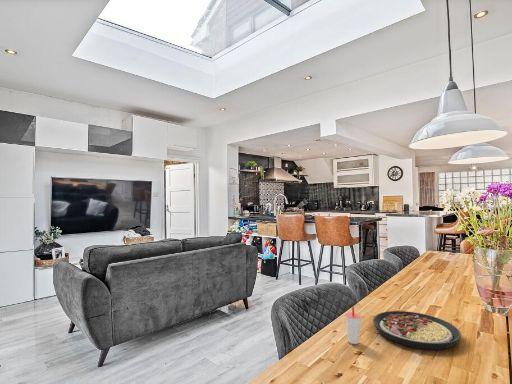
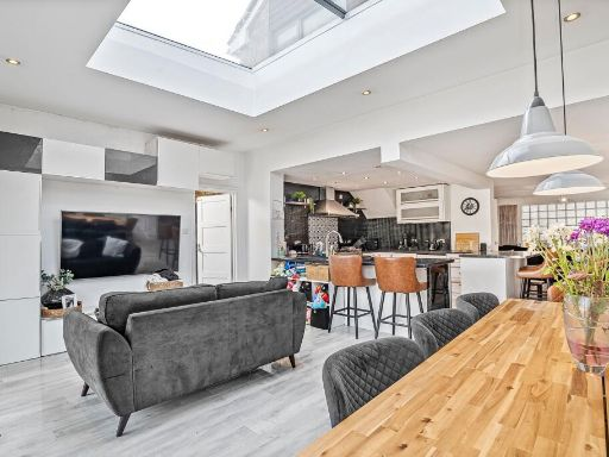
- plate (414, 326)
- cup (353, 324)
